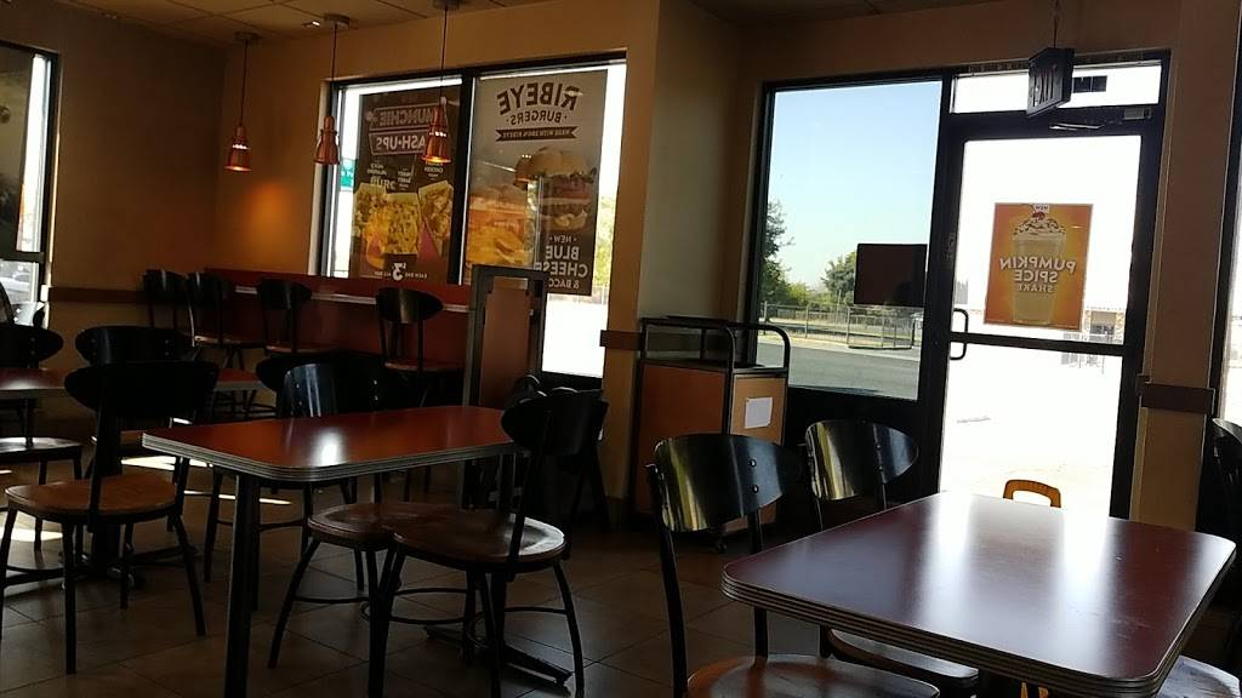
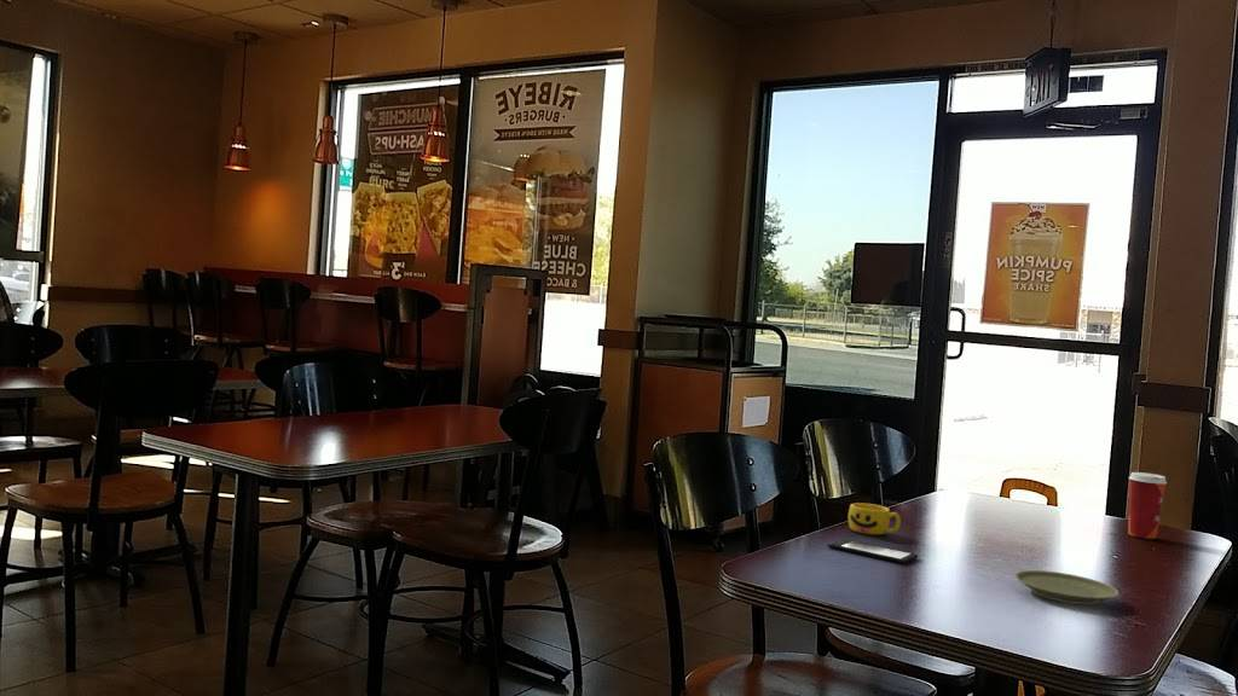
+ cup (874, 520)
+ plate (1065, 588)
+ smartphone (872, 550)
+ paper cup (1145, 505)
